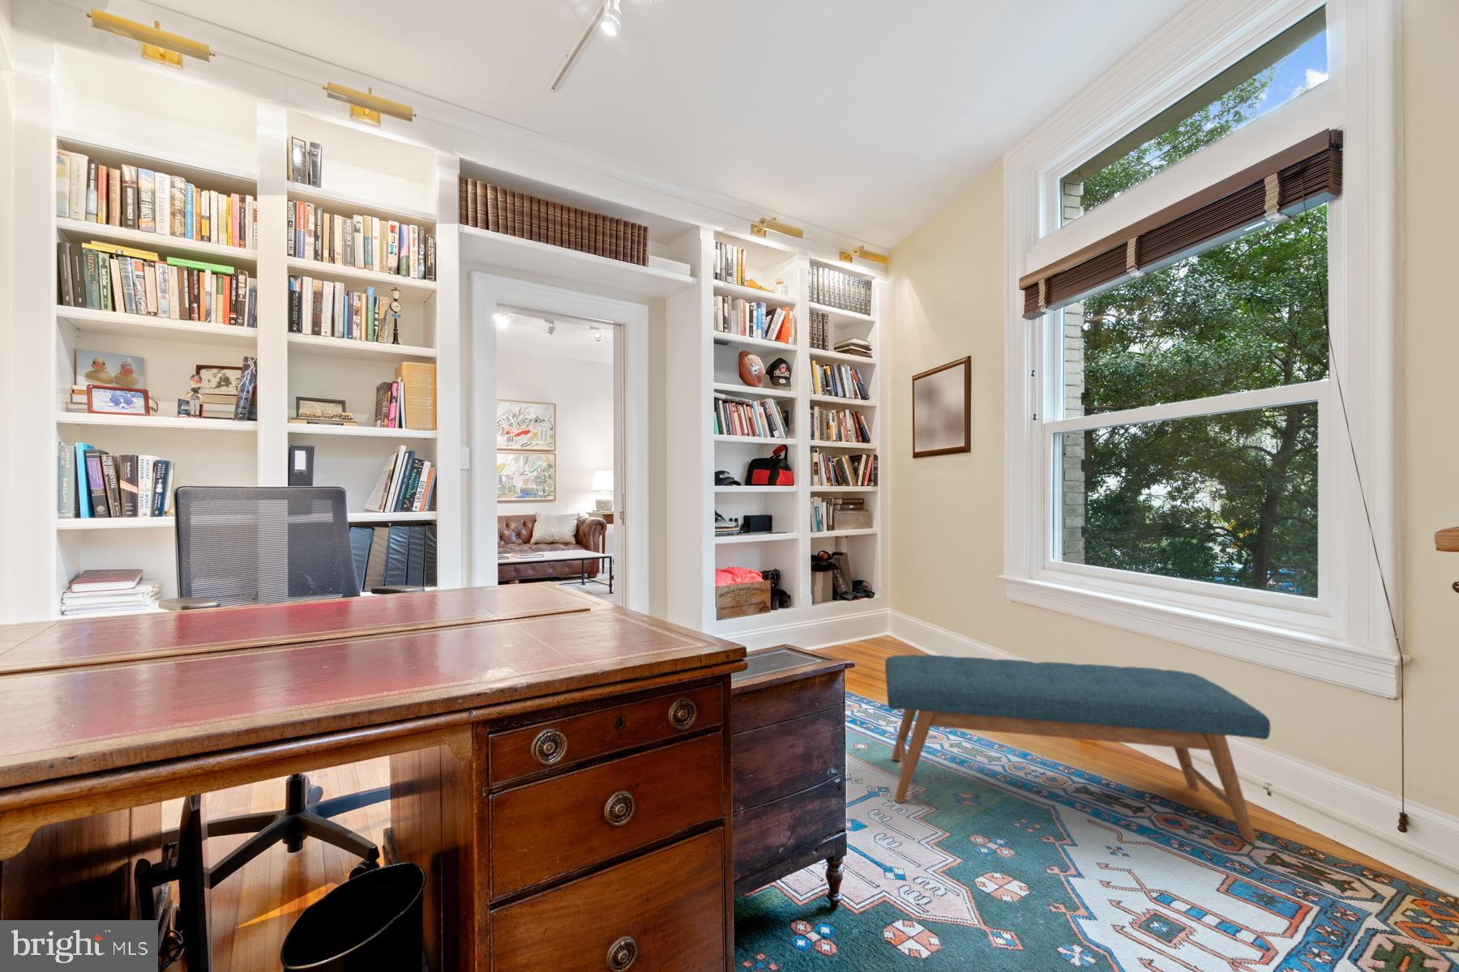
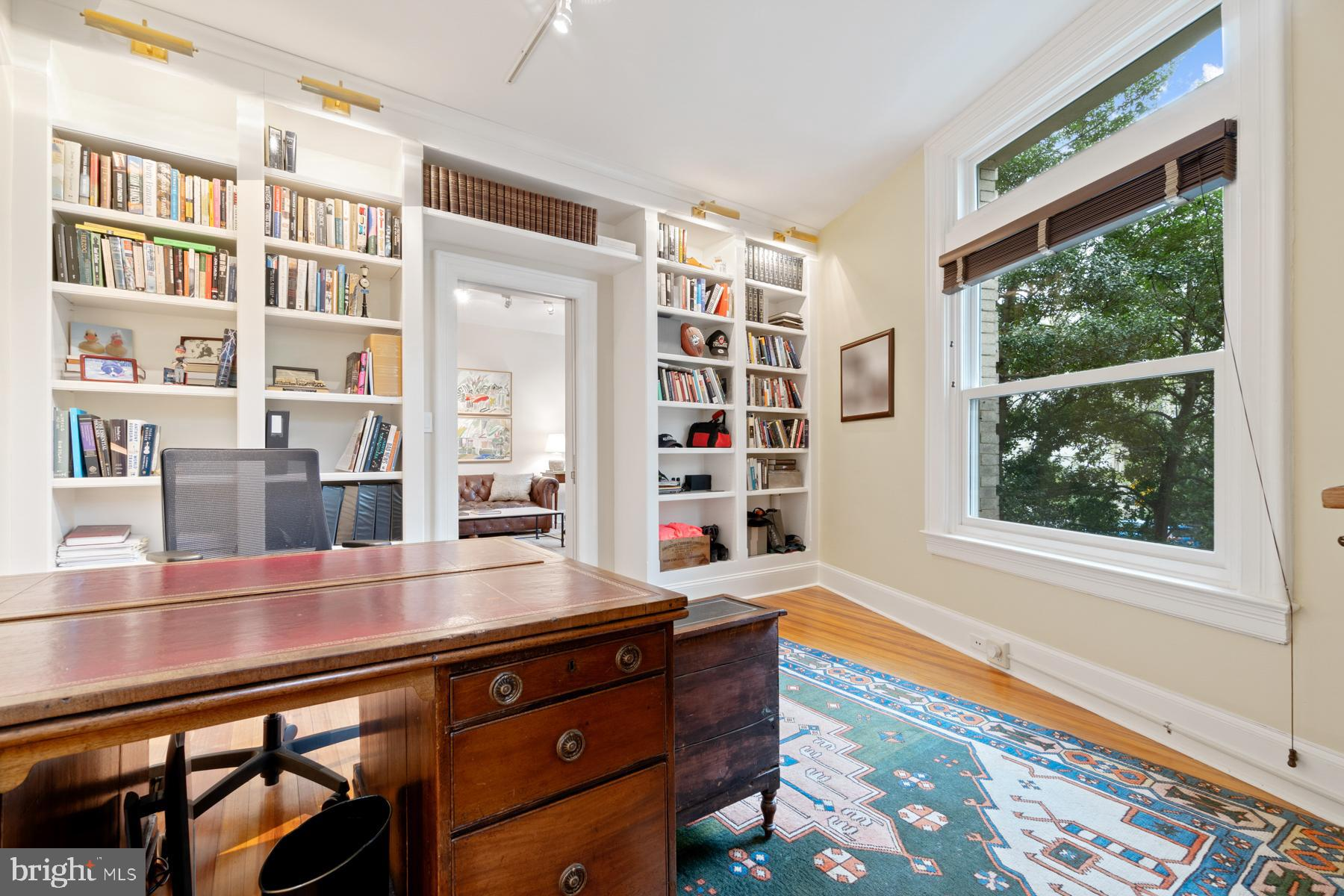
- bench (1049, 733)
